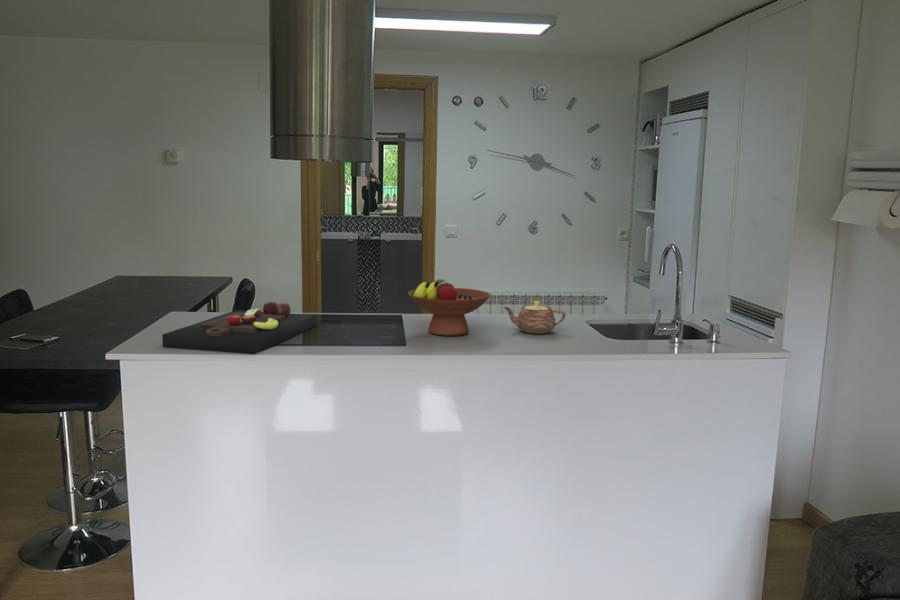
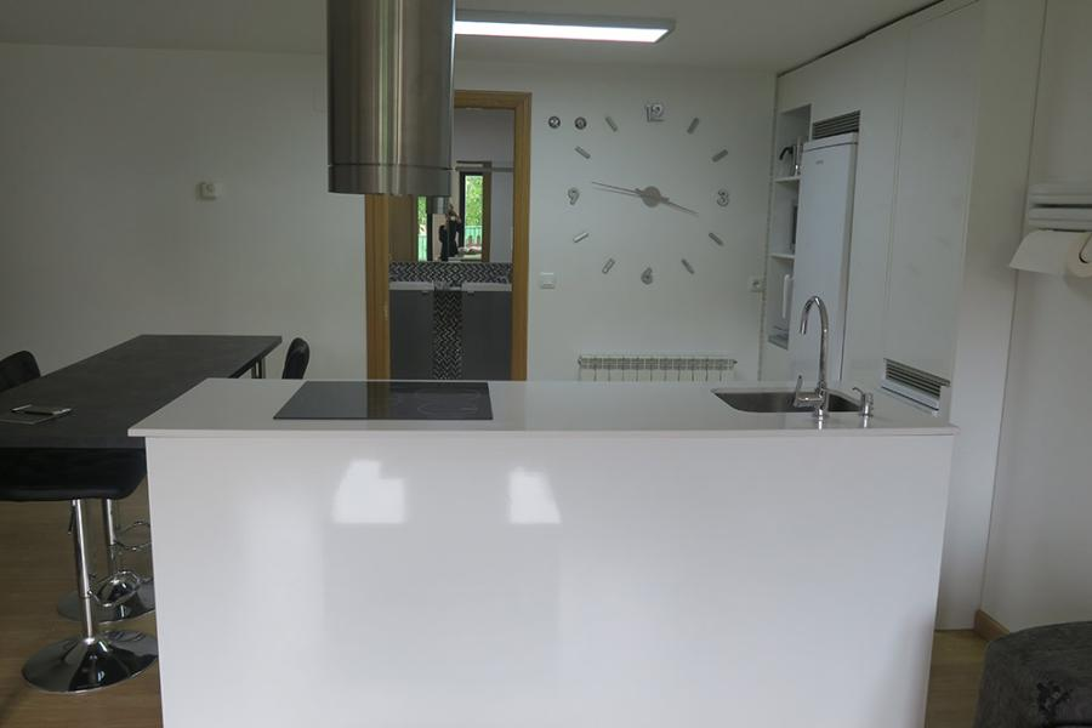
- cutting board (244, 322)
- teapot (534, 316)
- fruit bowl (449, 305)
